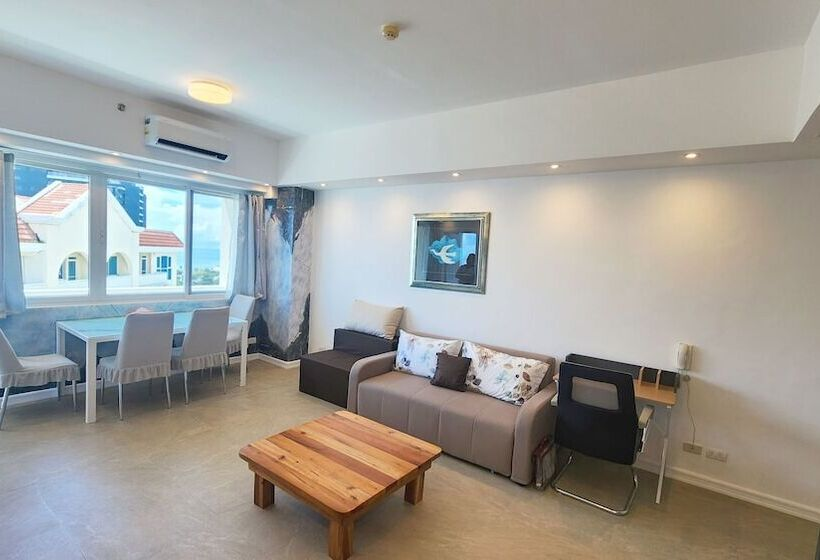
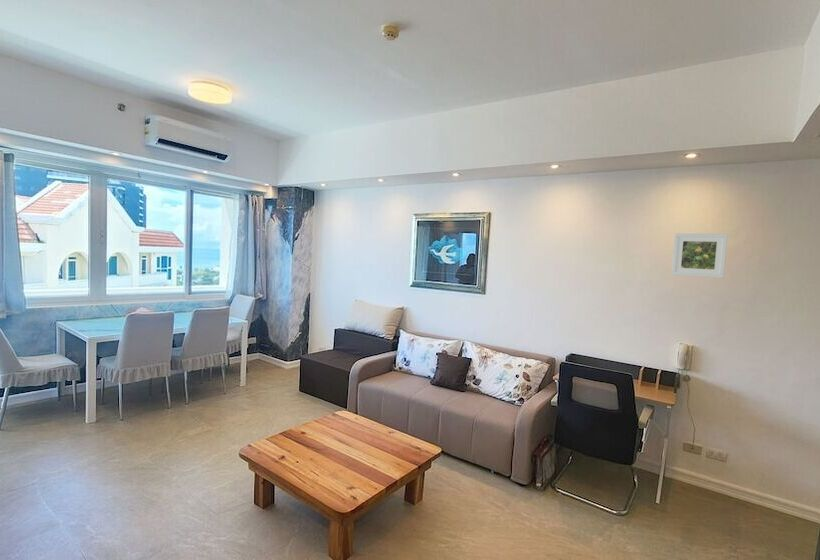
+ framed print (698, 255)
